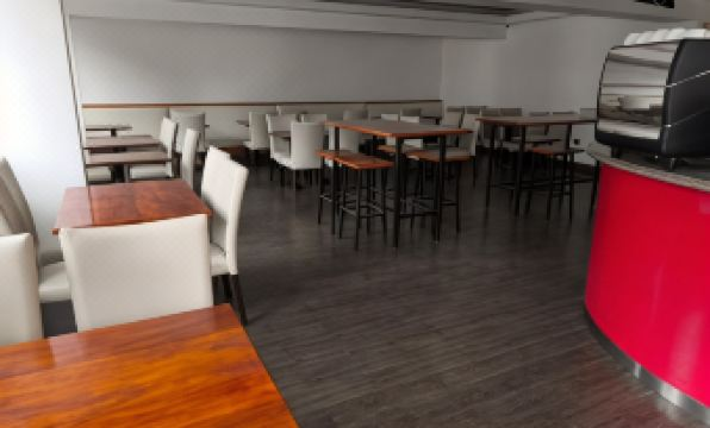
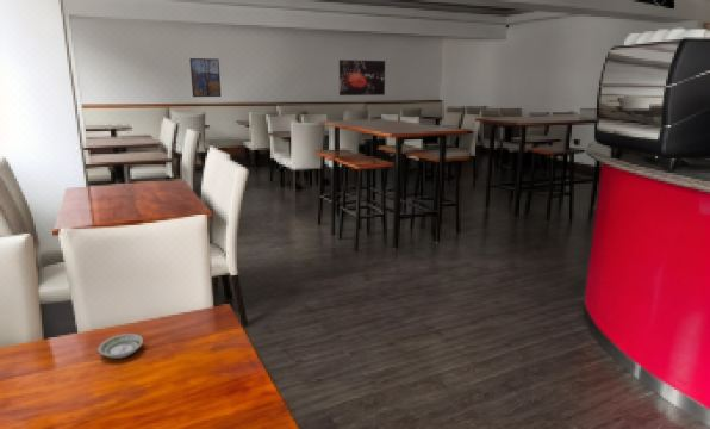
+ saucer (120, 348)
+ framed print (205, 77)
+ wall art (362, 77)
